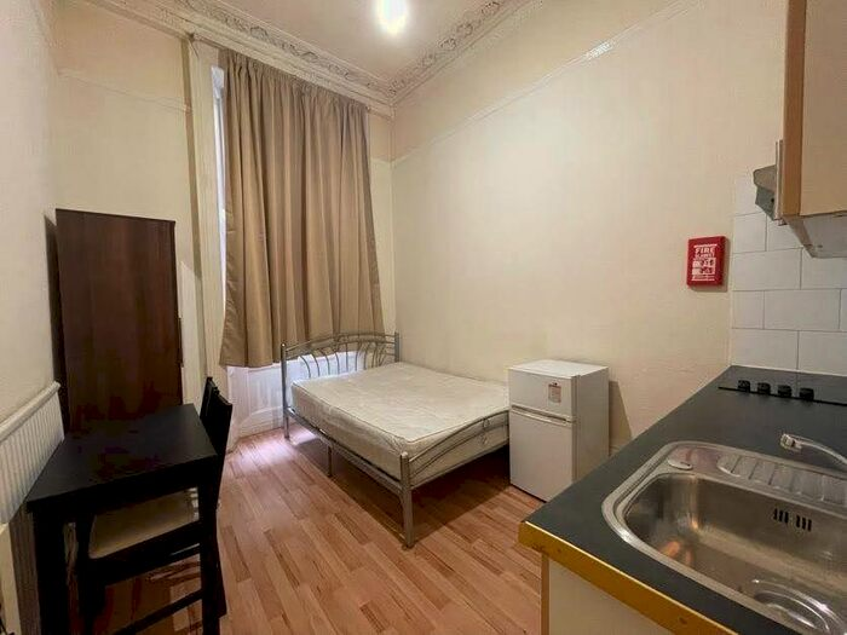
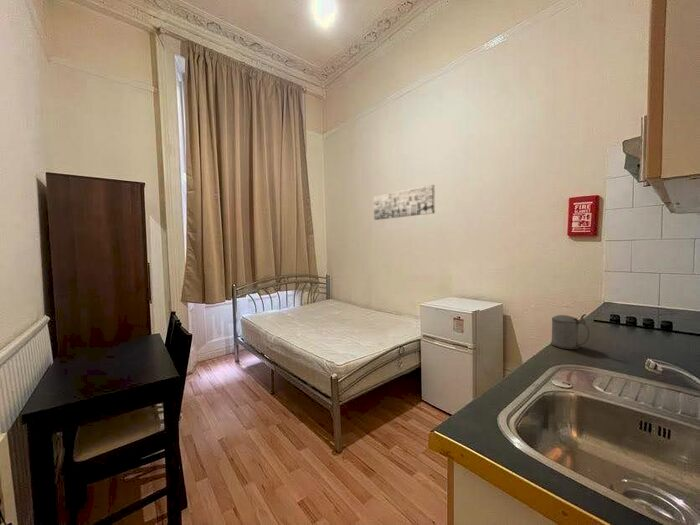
+ beer stein (569, 329)
+ wall art (401, 204)
